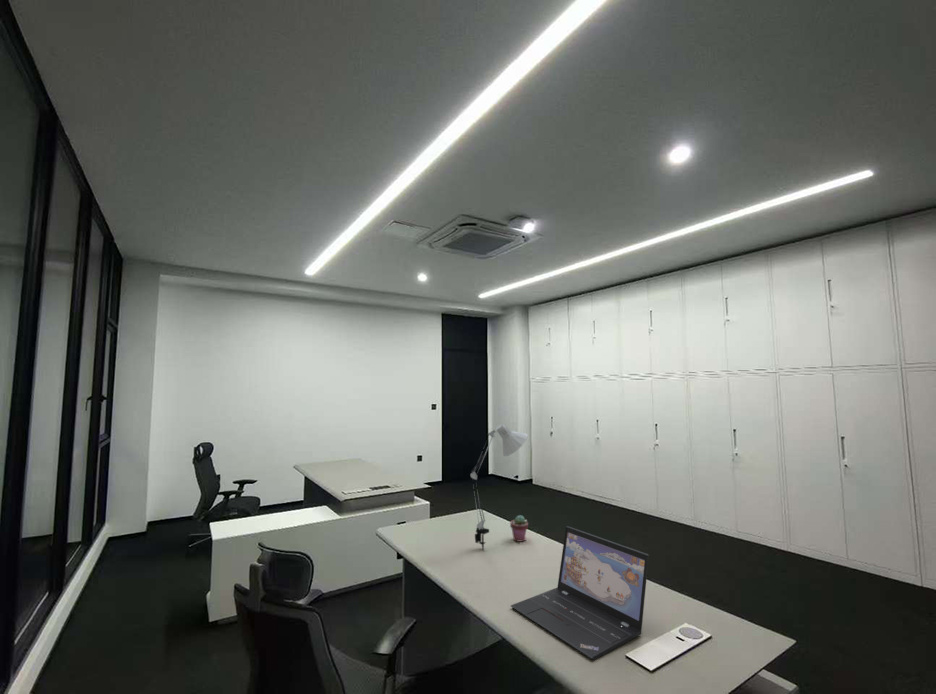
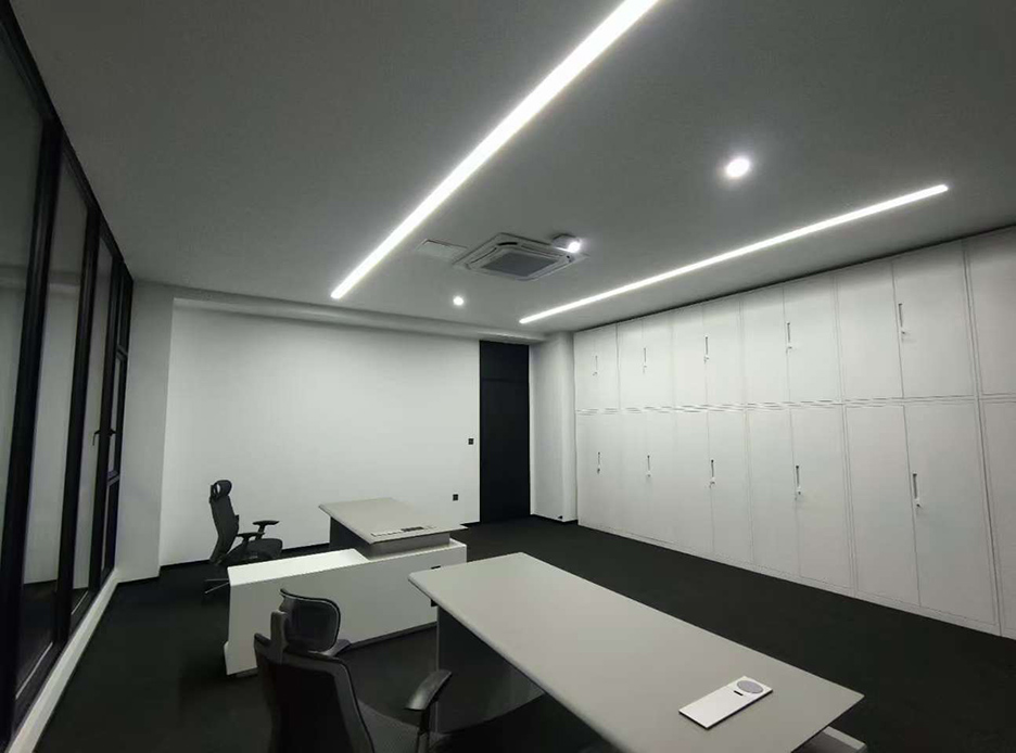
- laptop (577, 582)
- desk lamp (479, 496)
- potted succulent (519, 527)
